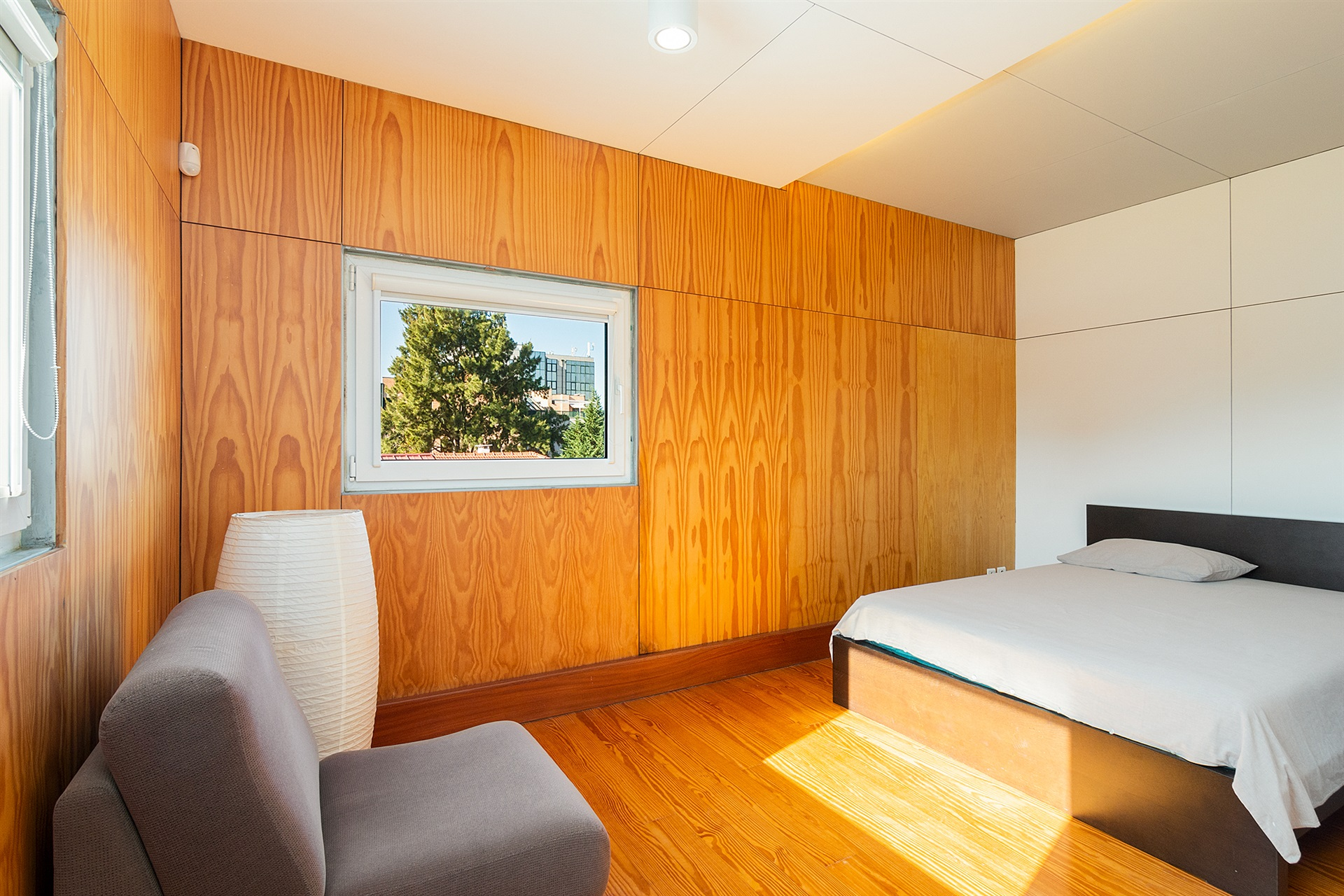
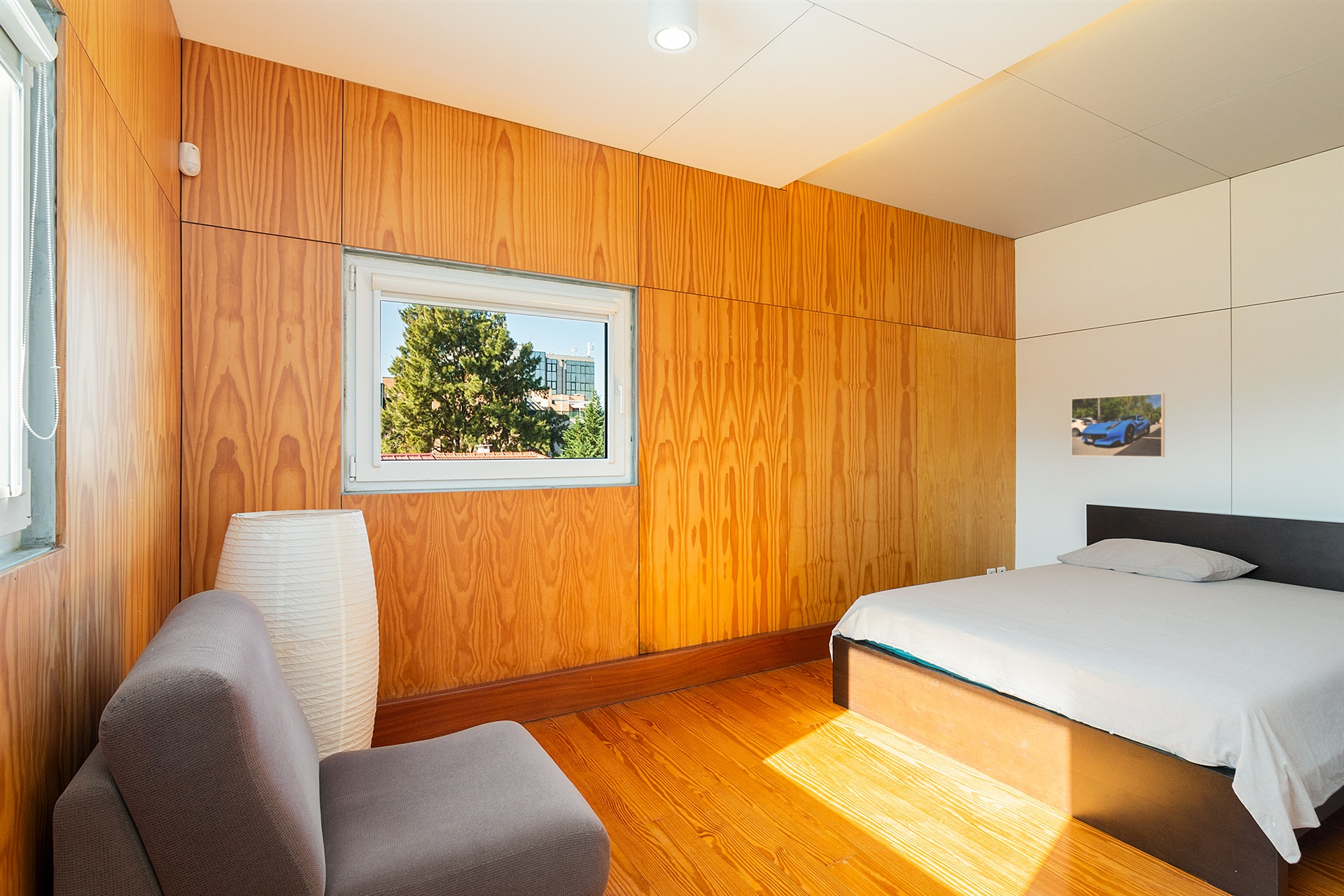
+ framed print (1115, 426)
